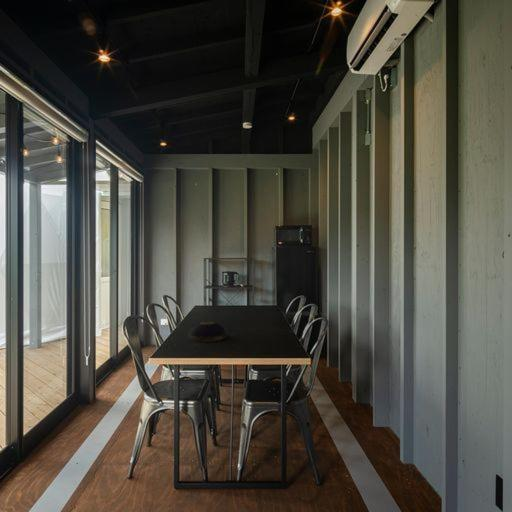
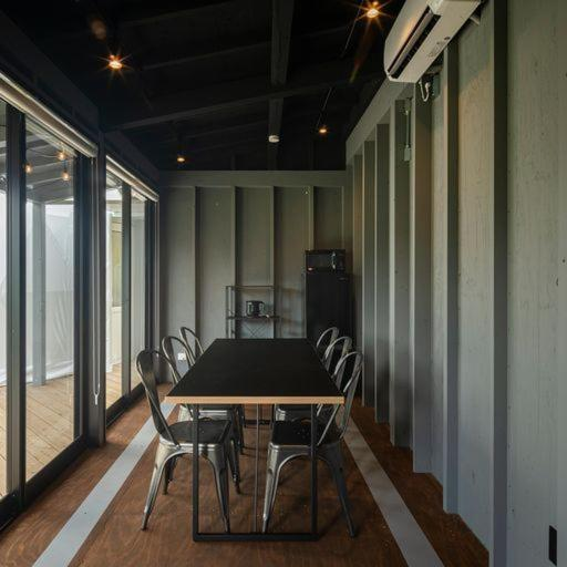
- decorative bowl (207, 329)
